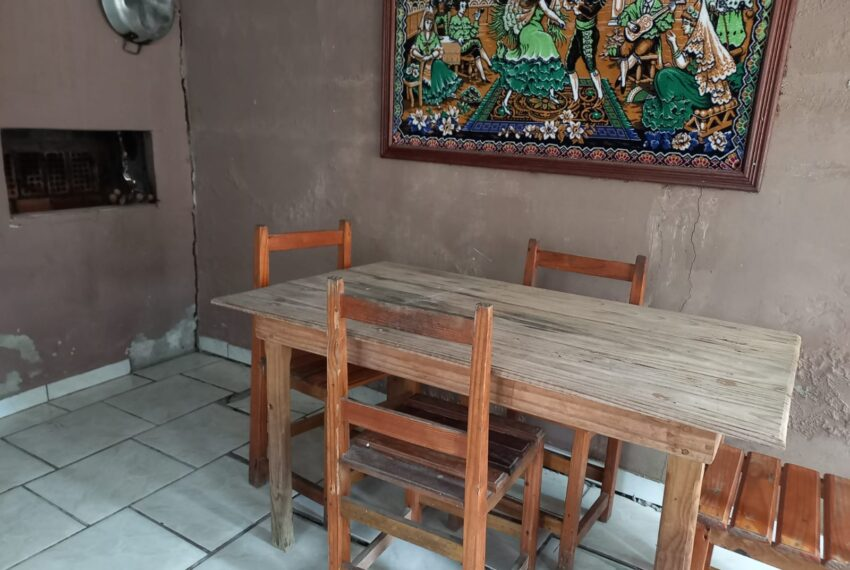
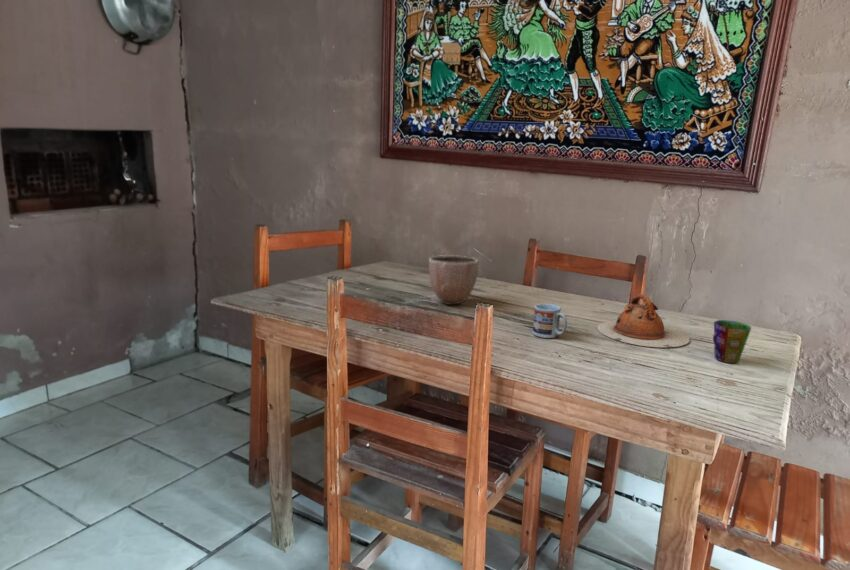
+ cup (550, 321)
+ cup (726, 343)
+ teapot (645, 314)
+ decorative bowl (452, 280)
